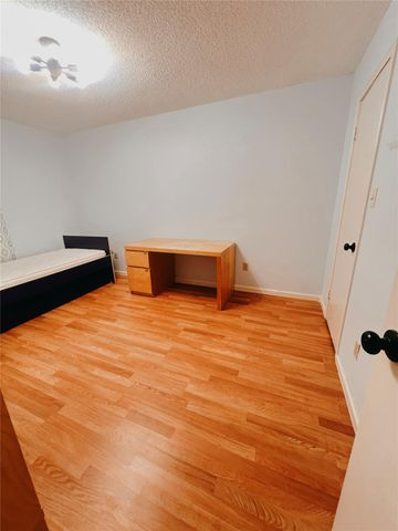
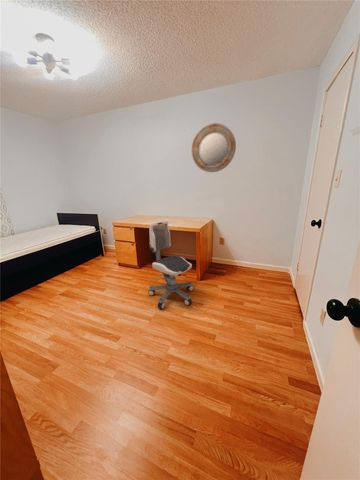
+ office chair (172, 261)
+ home mirror (212, 148)
